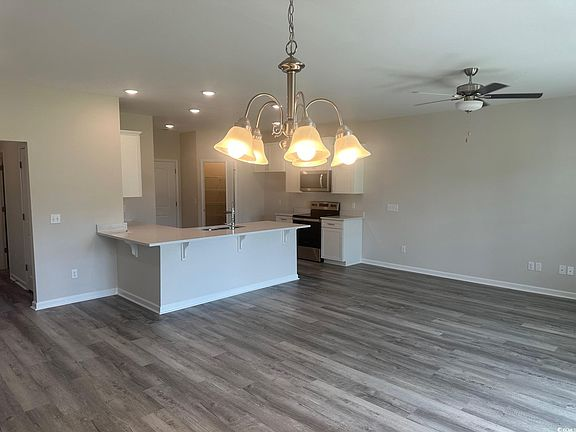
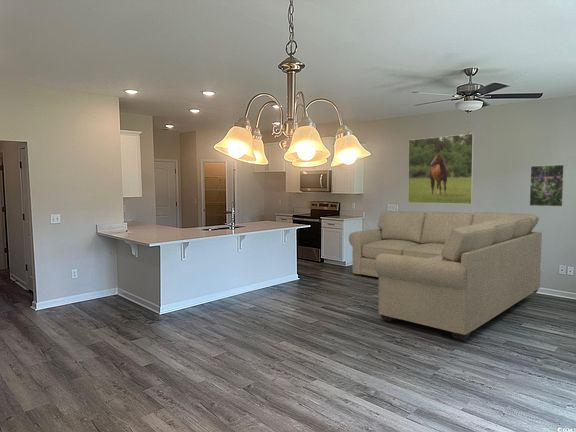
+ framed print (546, 185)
+ sofa (408, 254)
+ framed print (438, 170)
